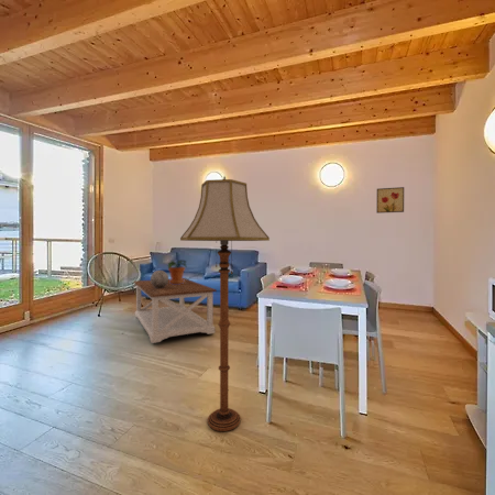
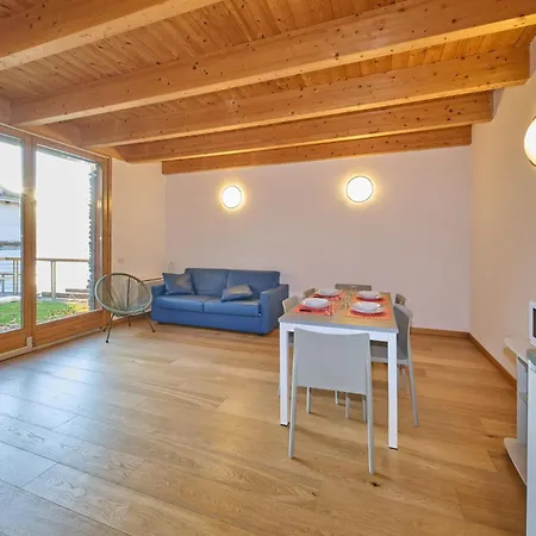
- potted plant (174, 272)
- floor lamp (223, 298)
- decorative sphere (160, 278)
- coffee table (170, 304)
- wall art (389, 200)
